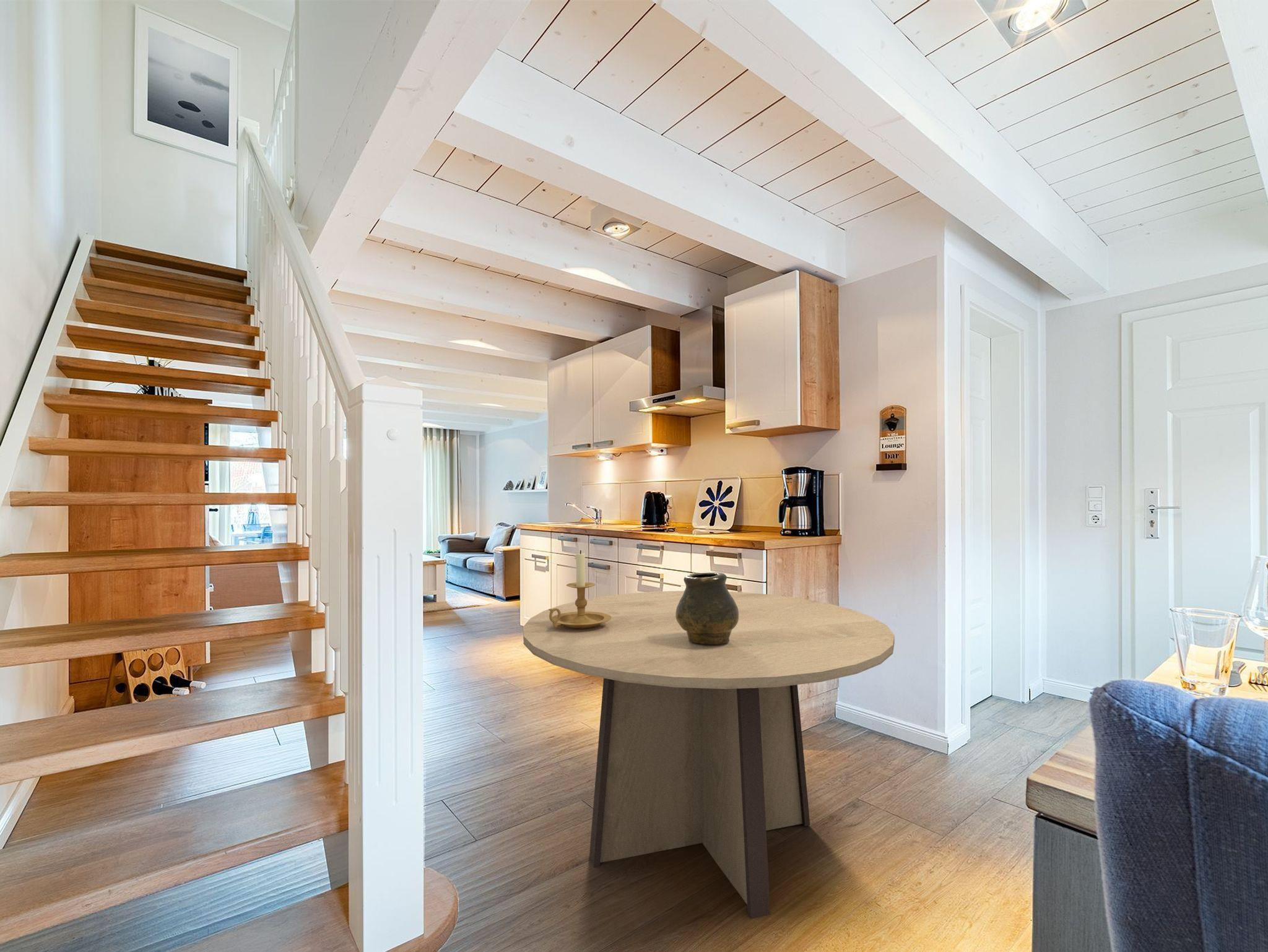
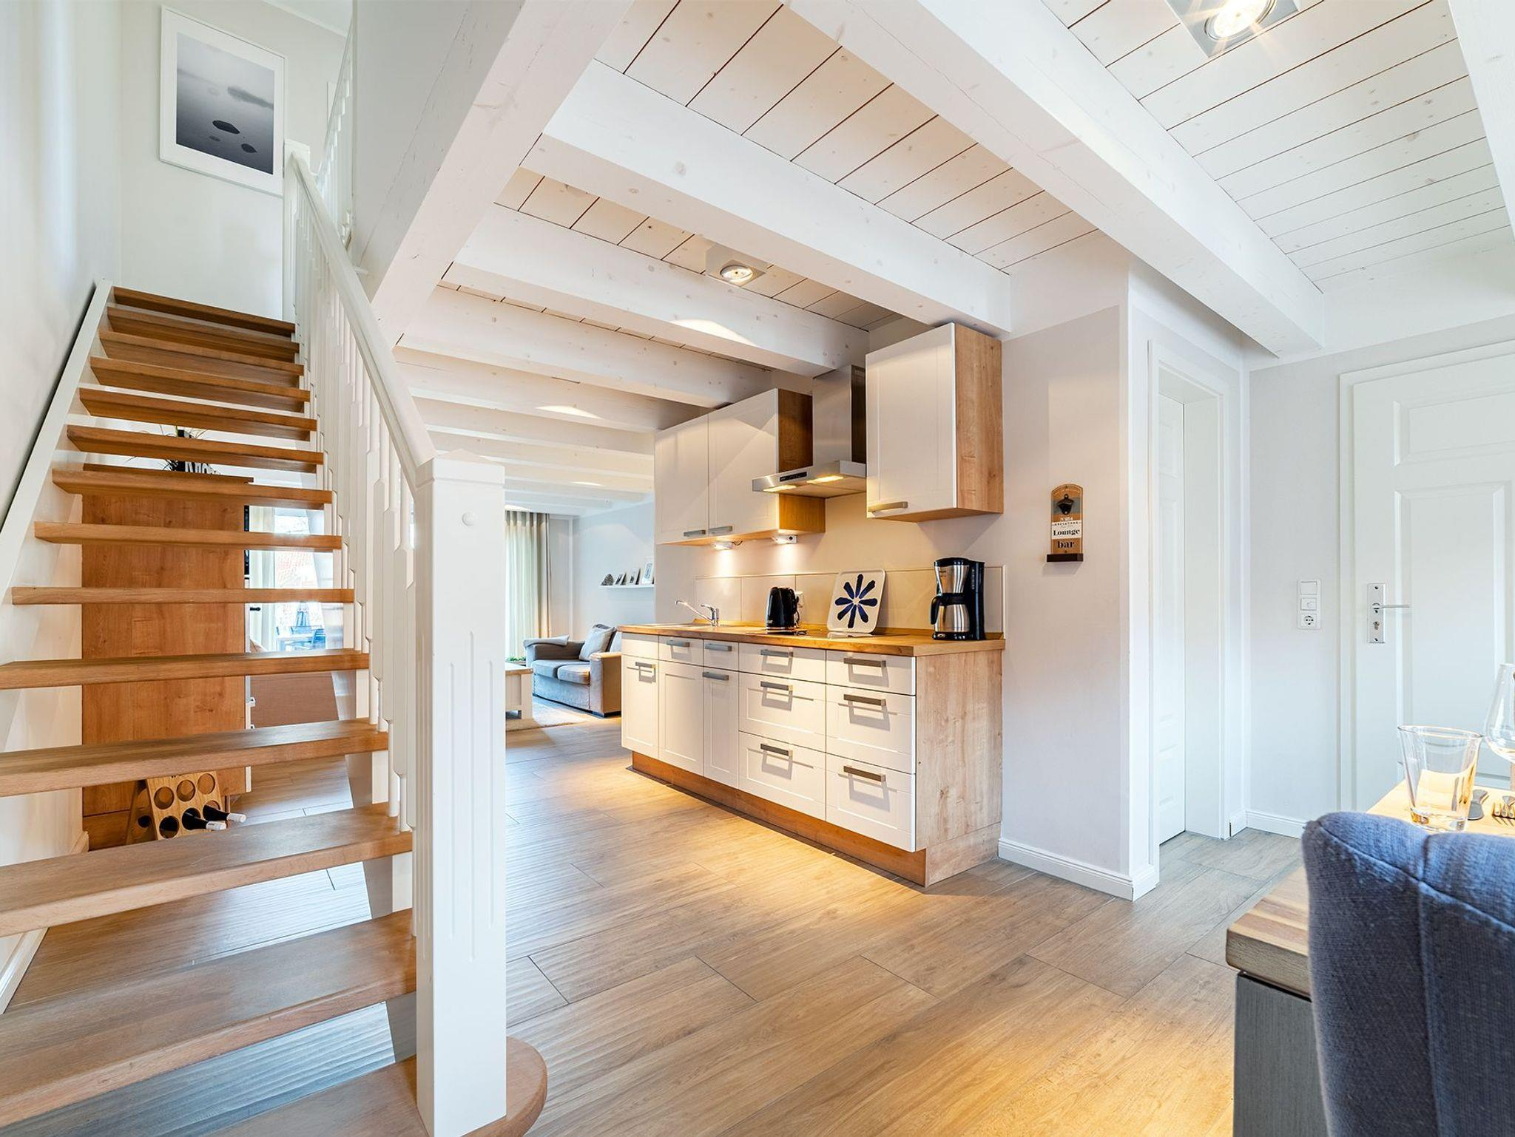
- vase (706, 607)
- dining table (703, 730)
- candle holder (580, 587)
